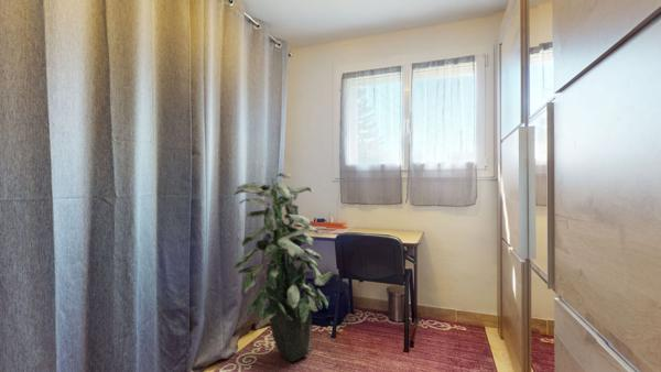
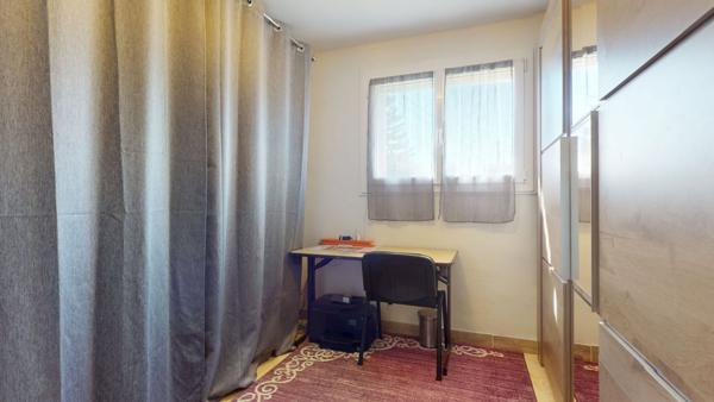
- indoor plant (282, 264)
